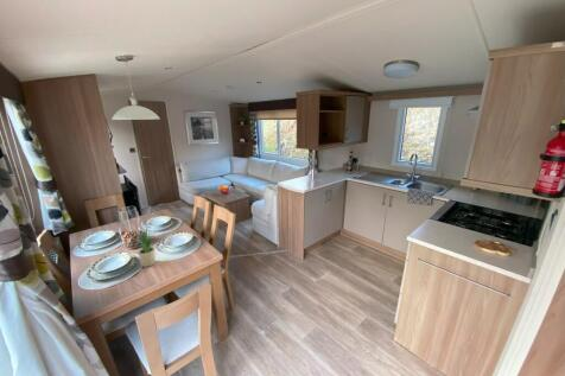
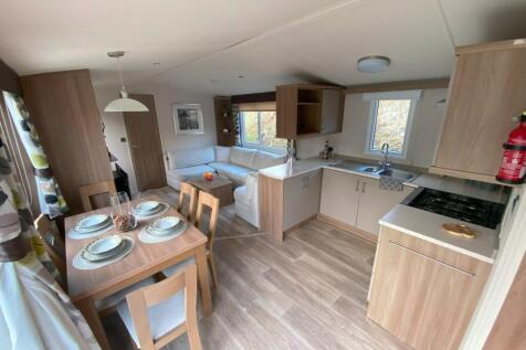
- potted plant (146, 244)
